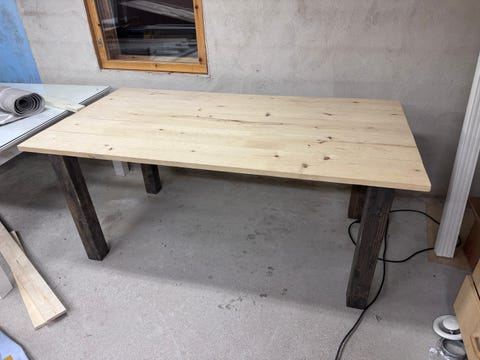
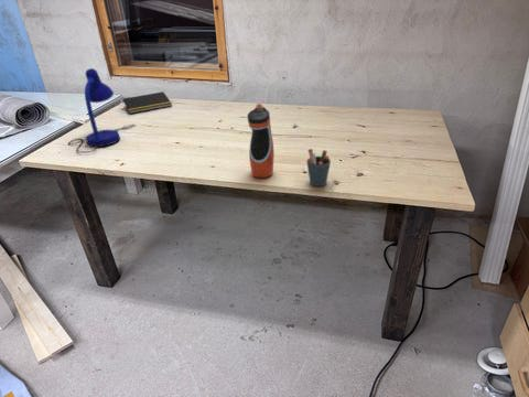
+ desk lamp (89, 106)
+ water bottle (260, 140)
+ pen holder (317, 165)
+ notepad (147, 101)
